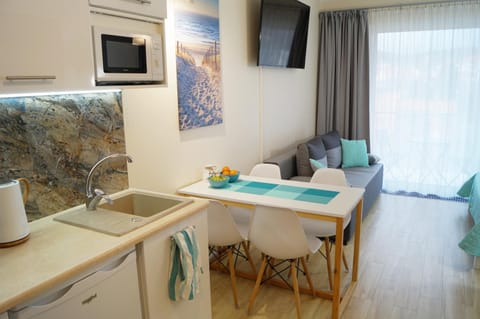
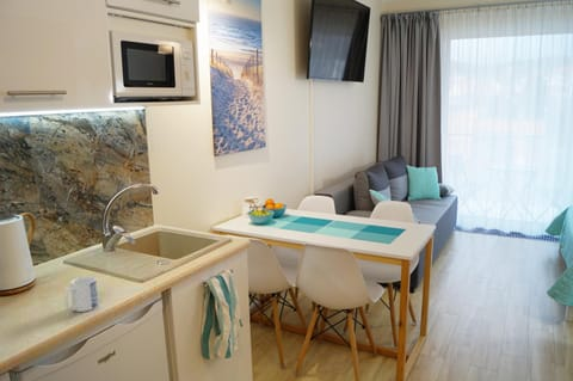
+ mug (80, 295)
